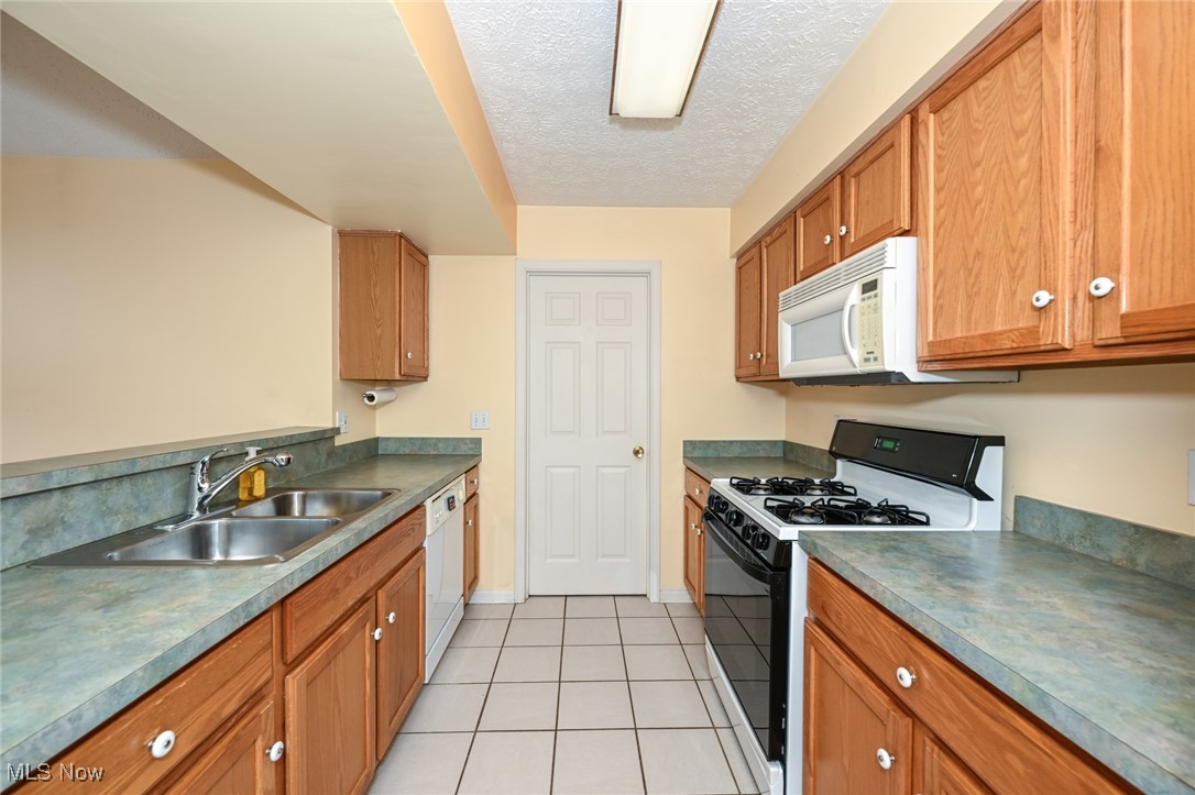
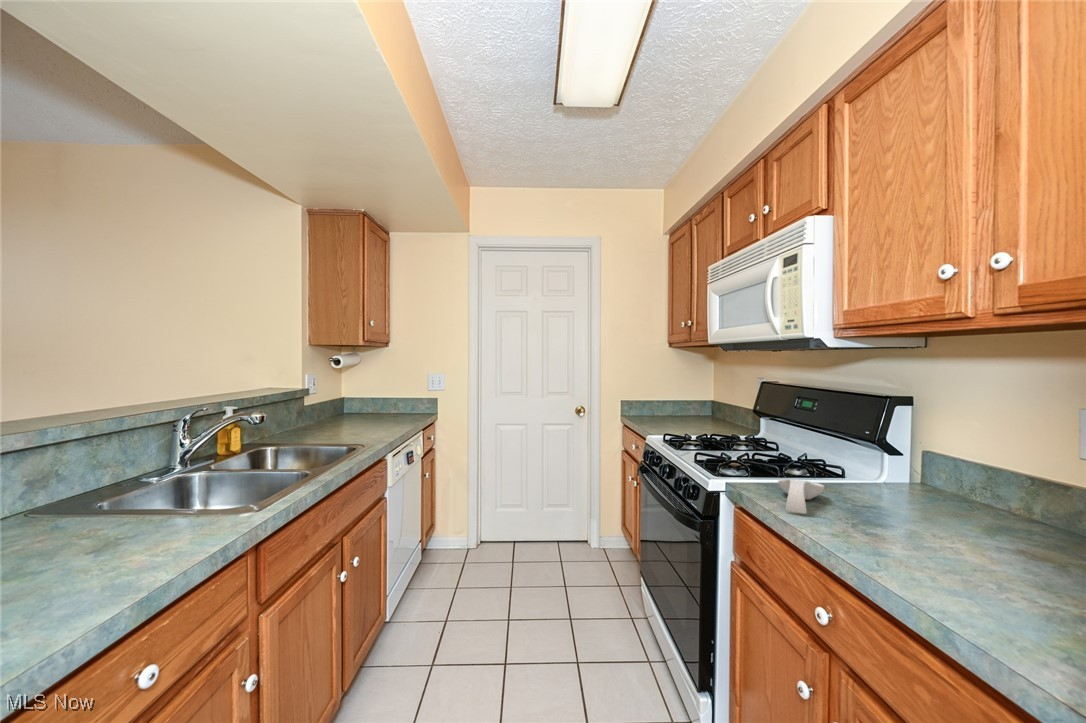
+ spoon rest (799, 489)
